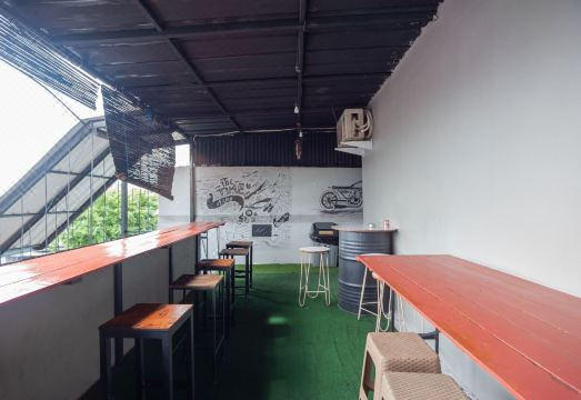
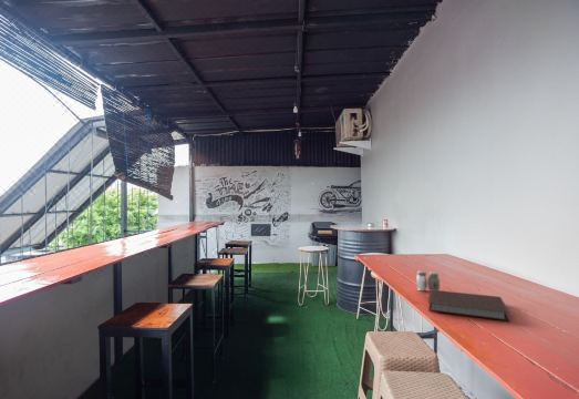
+ salt and pepper shaker (426, 280)
+ notebook (465, 303)
